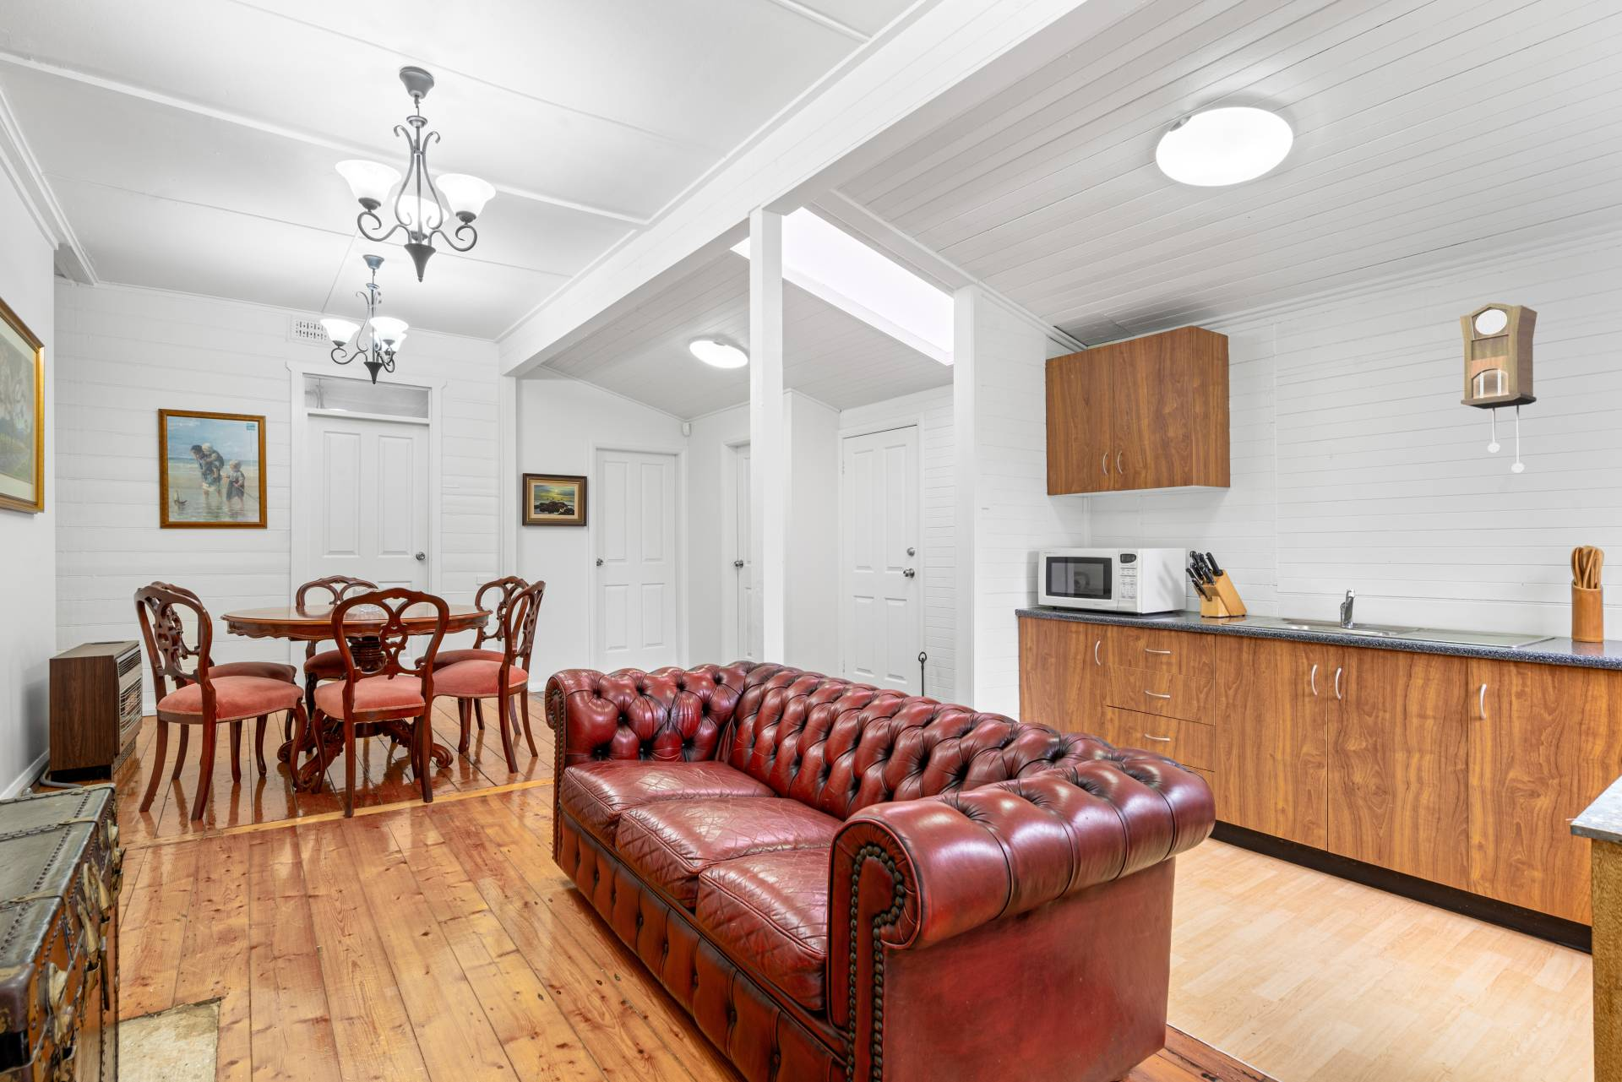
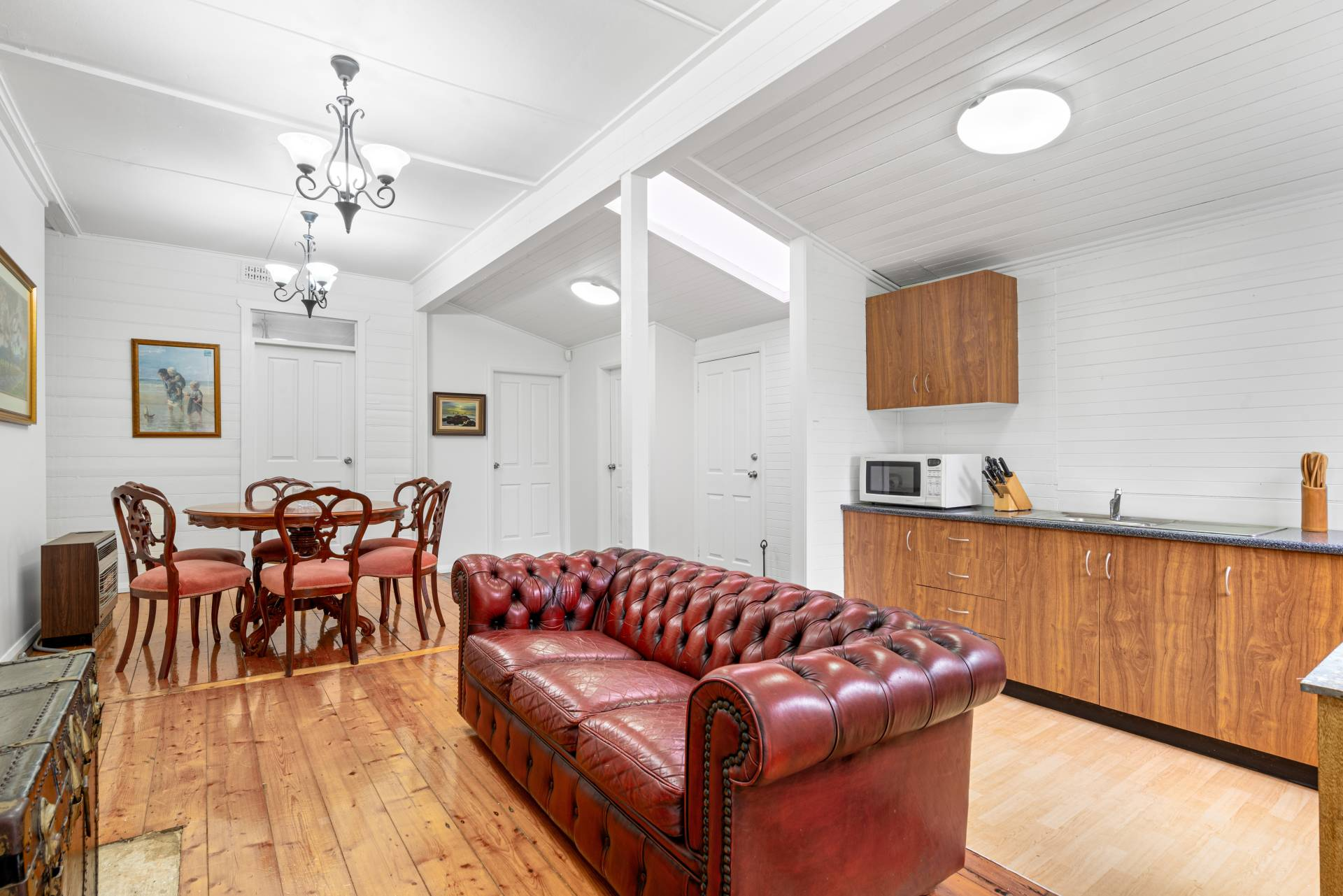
- pendulum clock (1498, 389)
